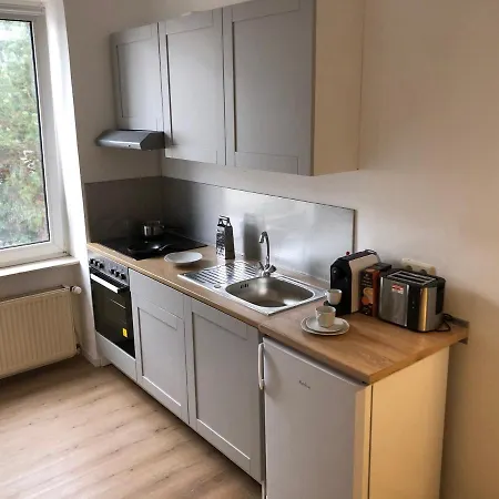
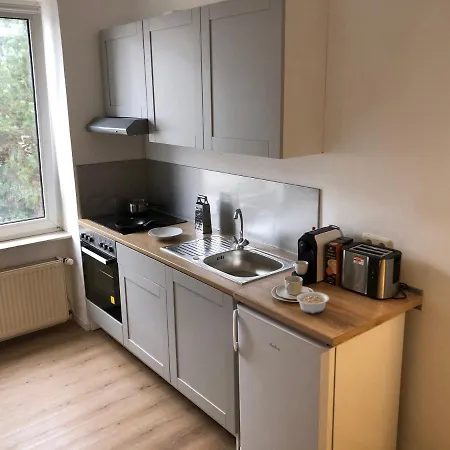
+ legume (311, 302)
